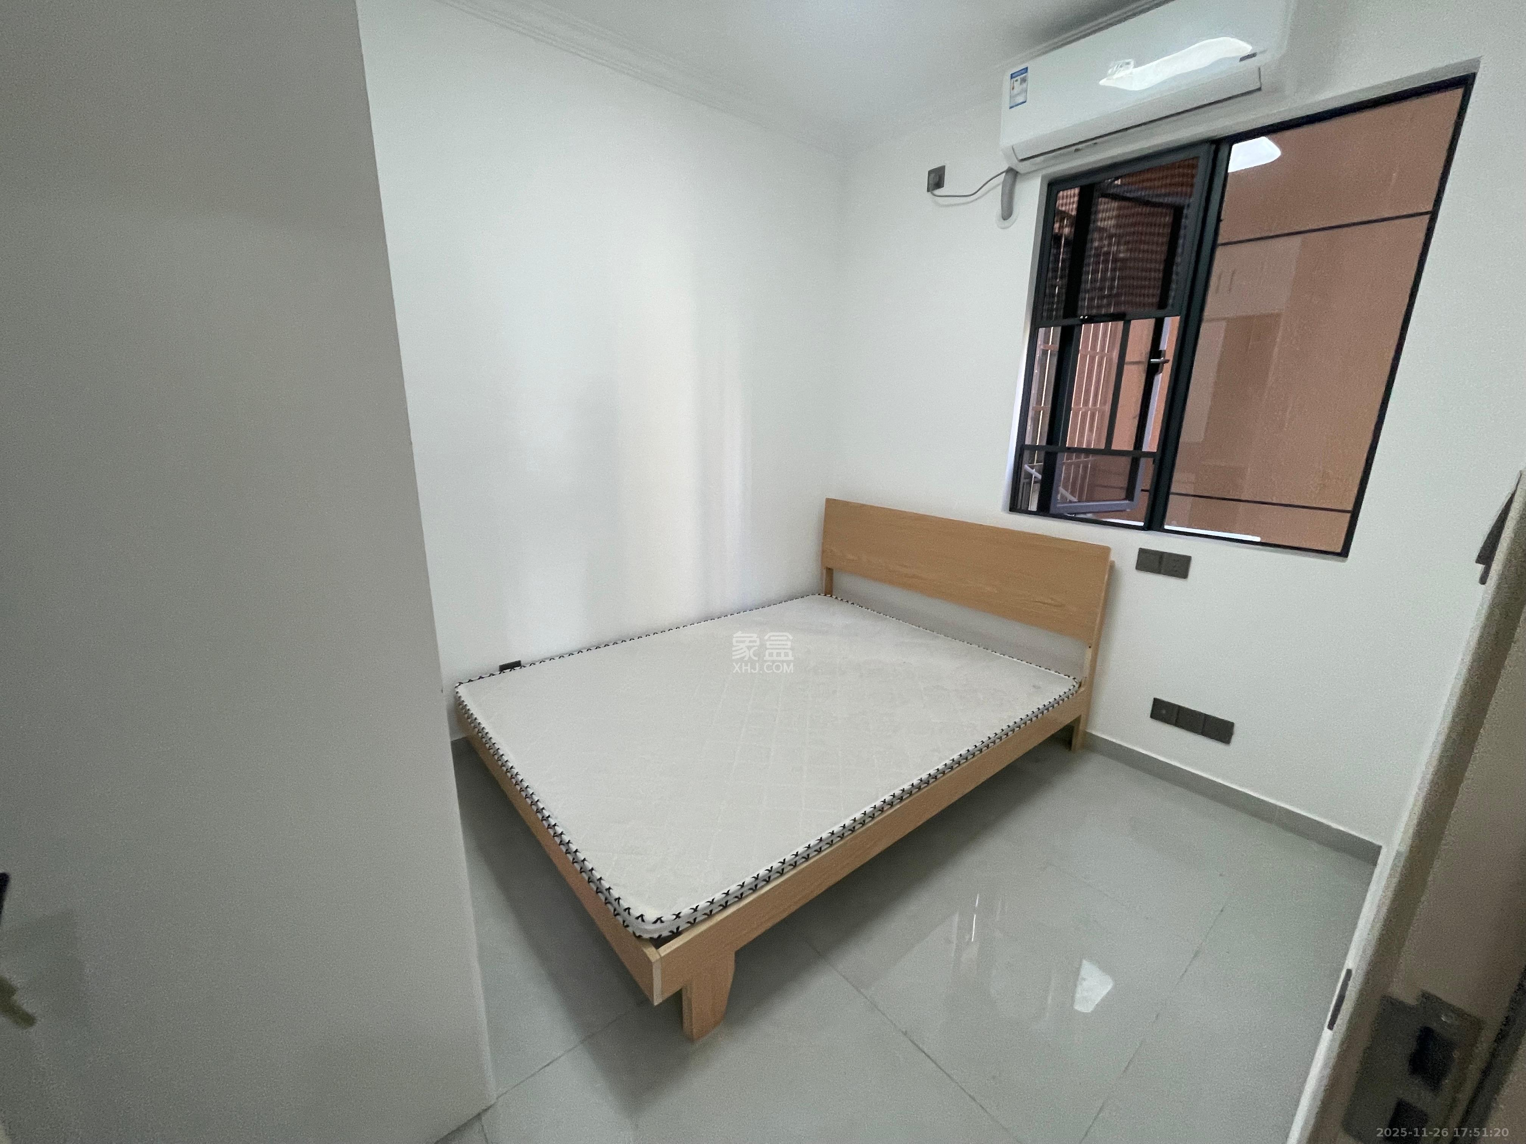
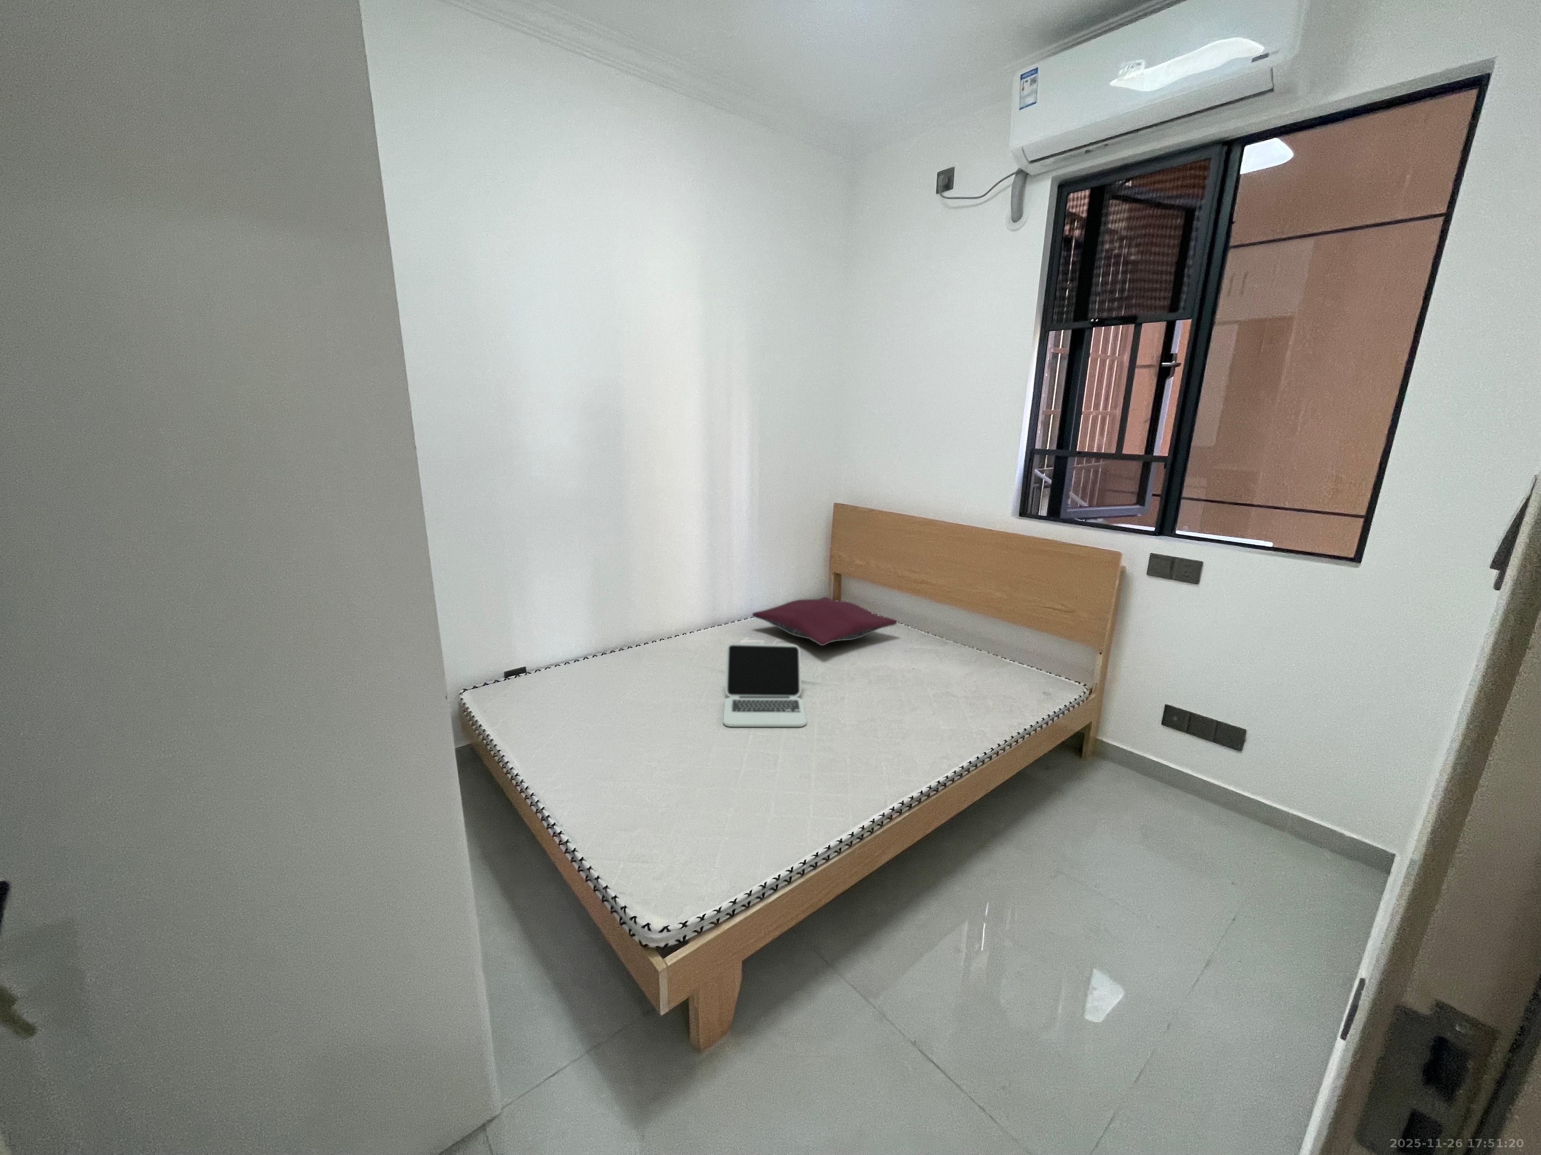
+ laptop (764, 683)
+ pillow (824, 619)
